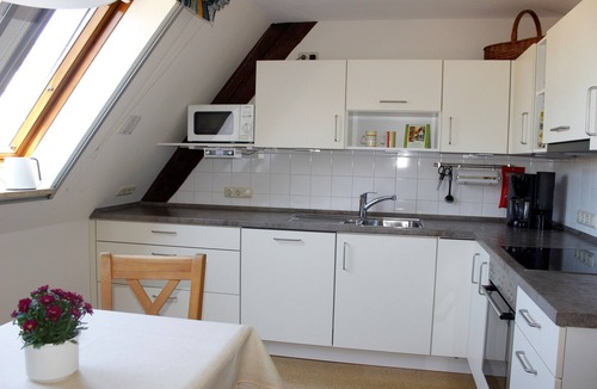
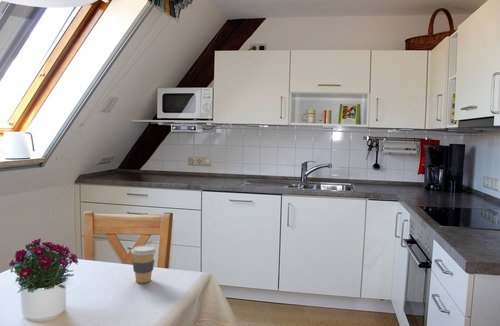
+ coffee cup (143, 264)
